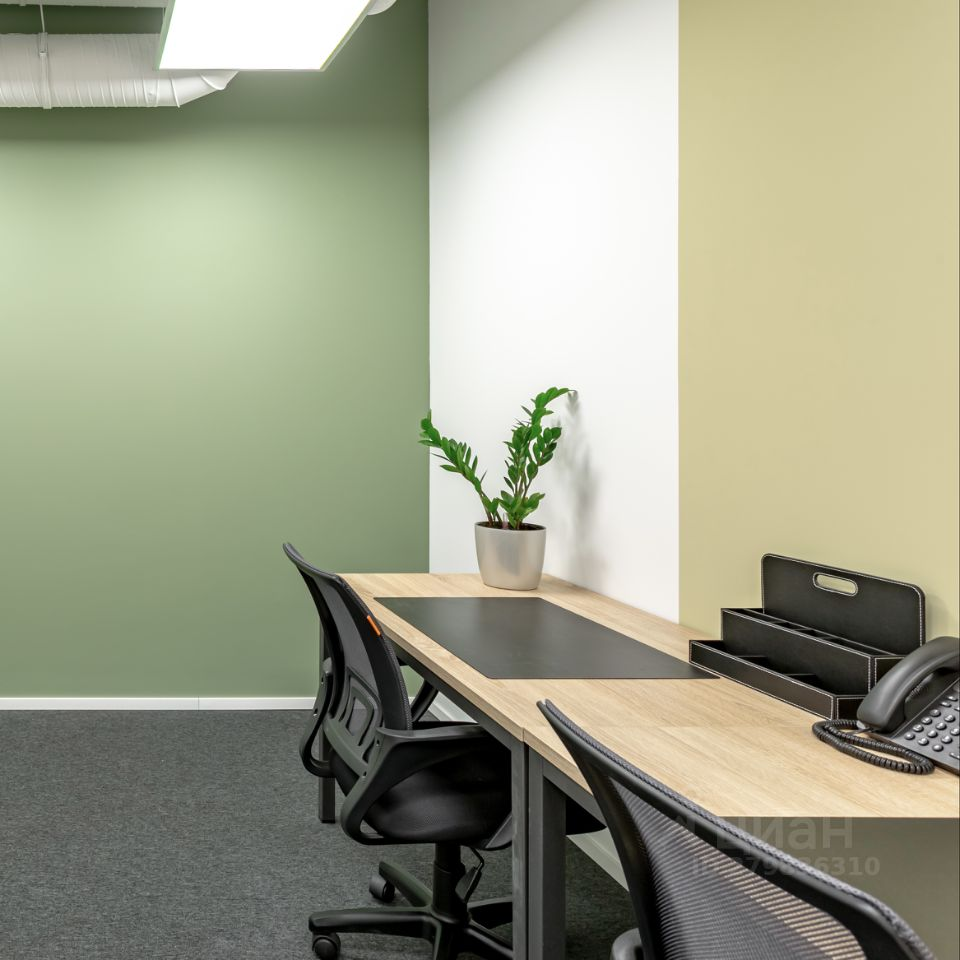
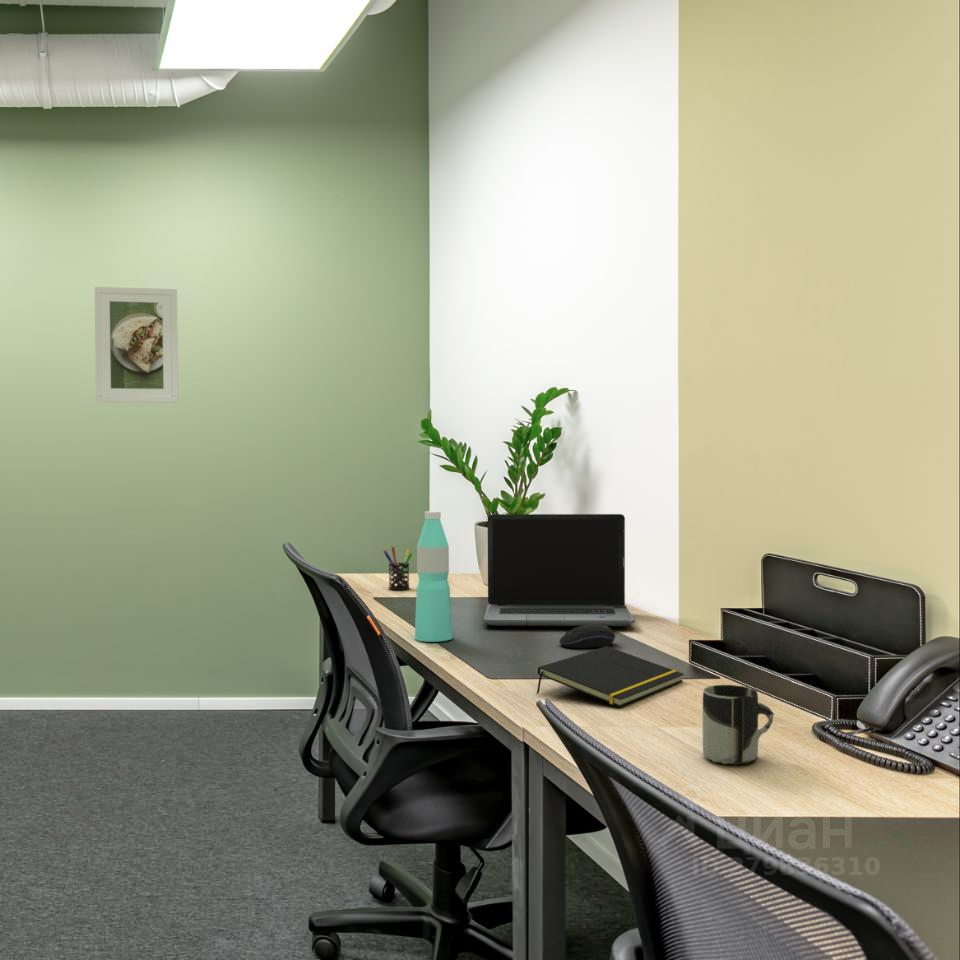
+ computer mouse (587, 635)
+ cup (739, 723)
+ pen holder (399, 566)
+ notepad (612, 674)
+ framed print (136, 345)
+ laptop computer (557, 568)
+ water bottle (433, 575)
